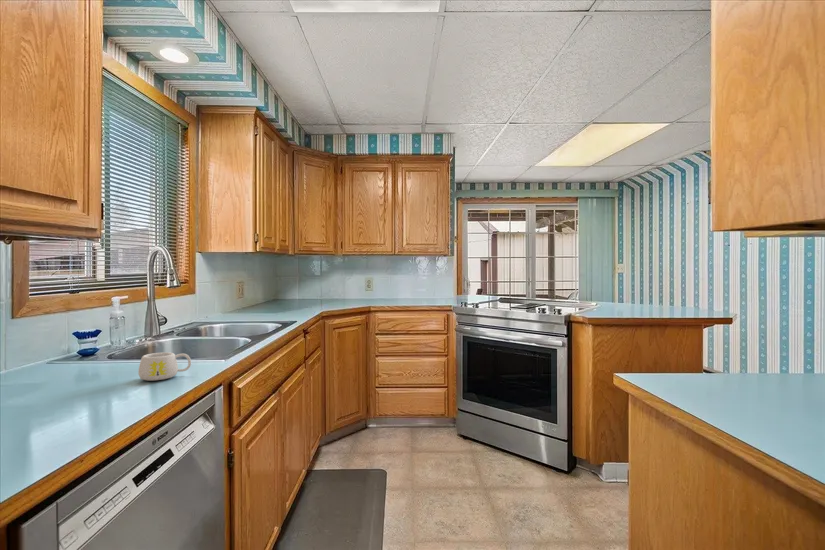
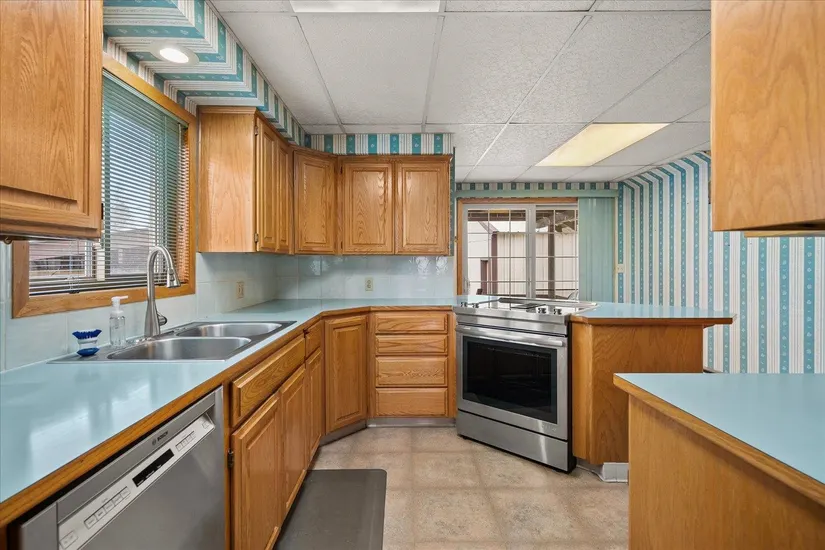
- mug (165, 365)
